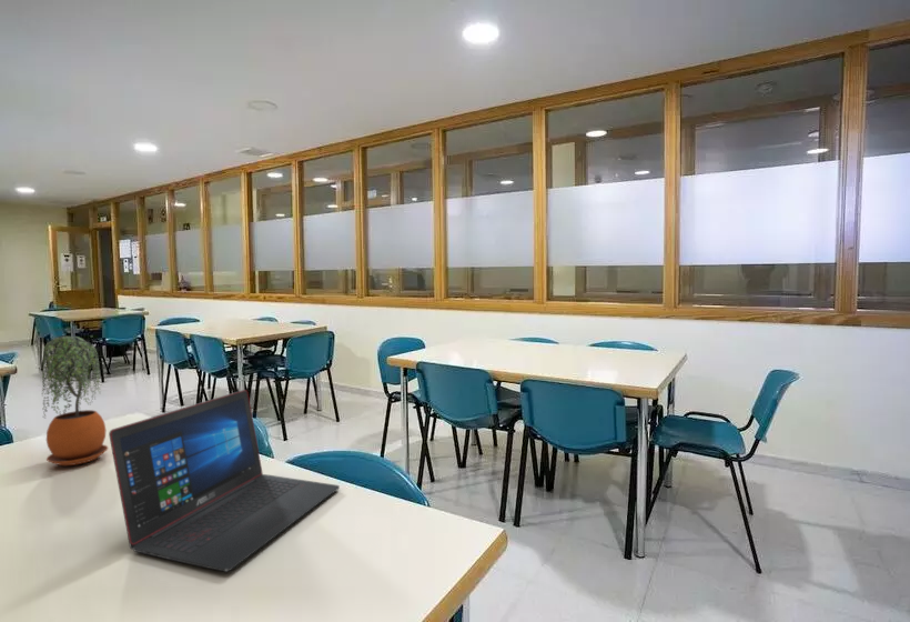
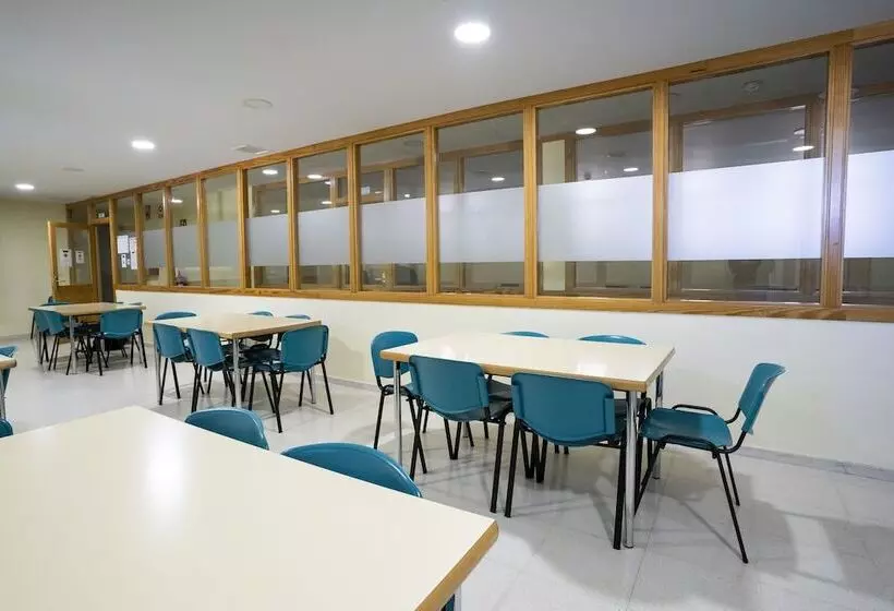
- laptop (239, 463)
- potted plant (69, 398)
